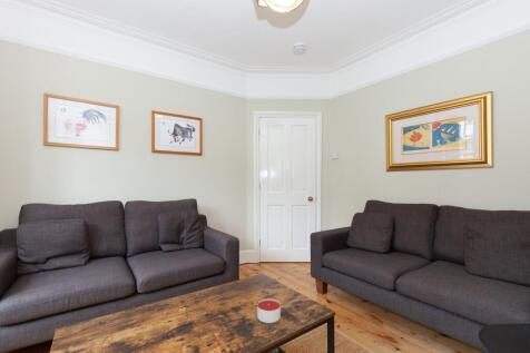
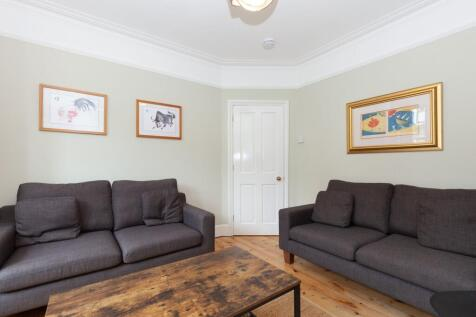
- candle (268, 310)
